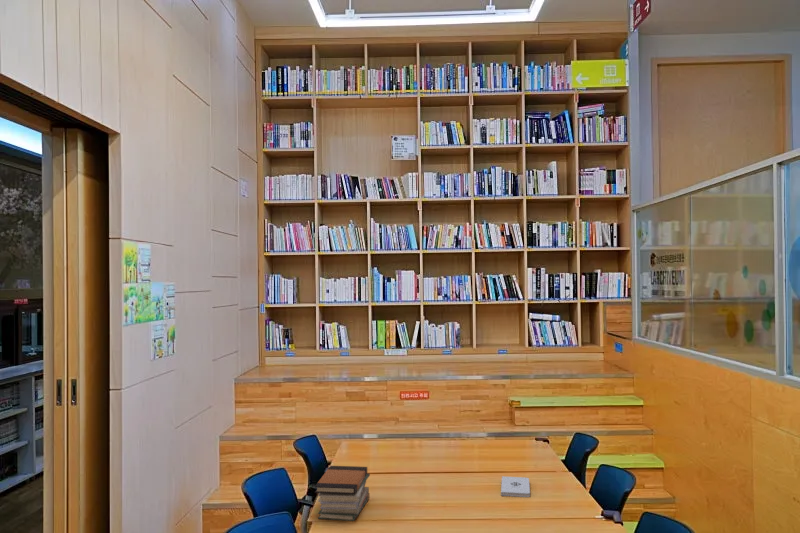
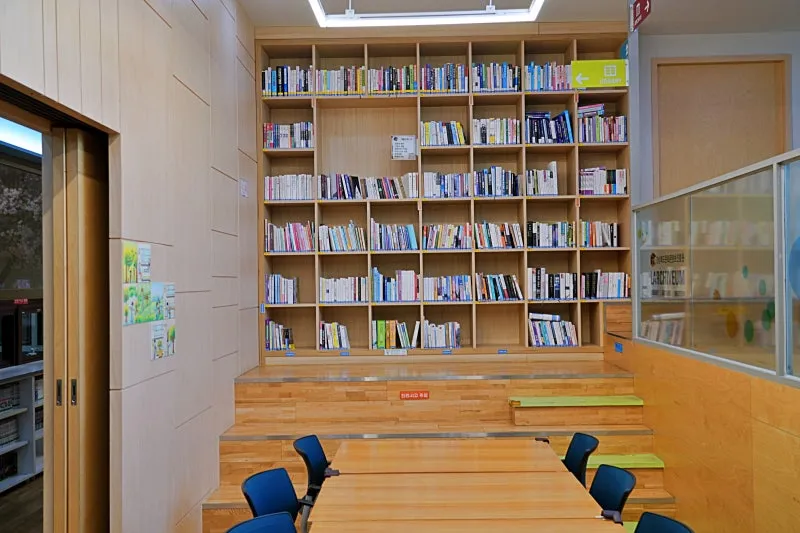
- book stack (343, 492)
- notepad (515, 486)
